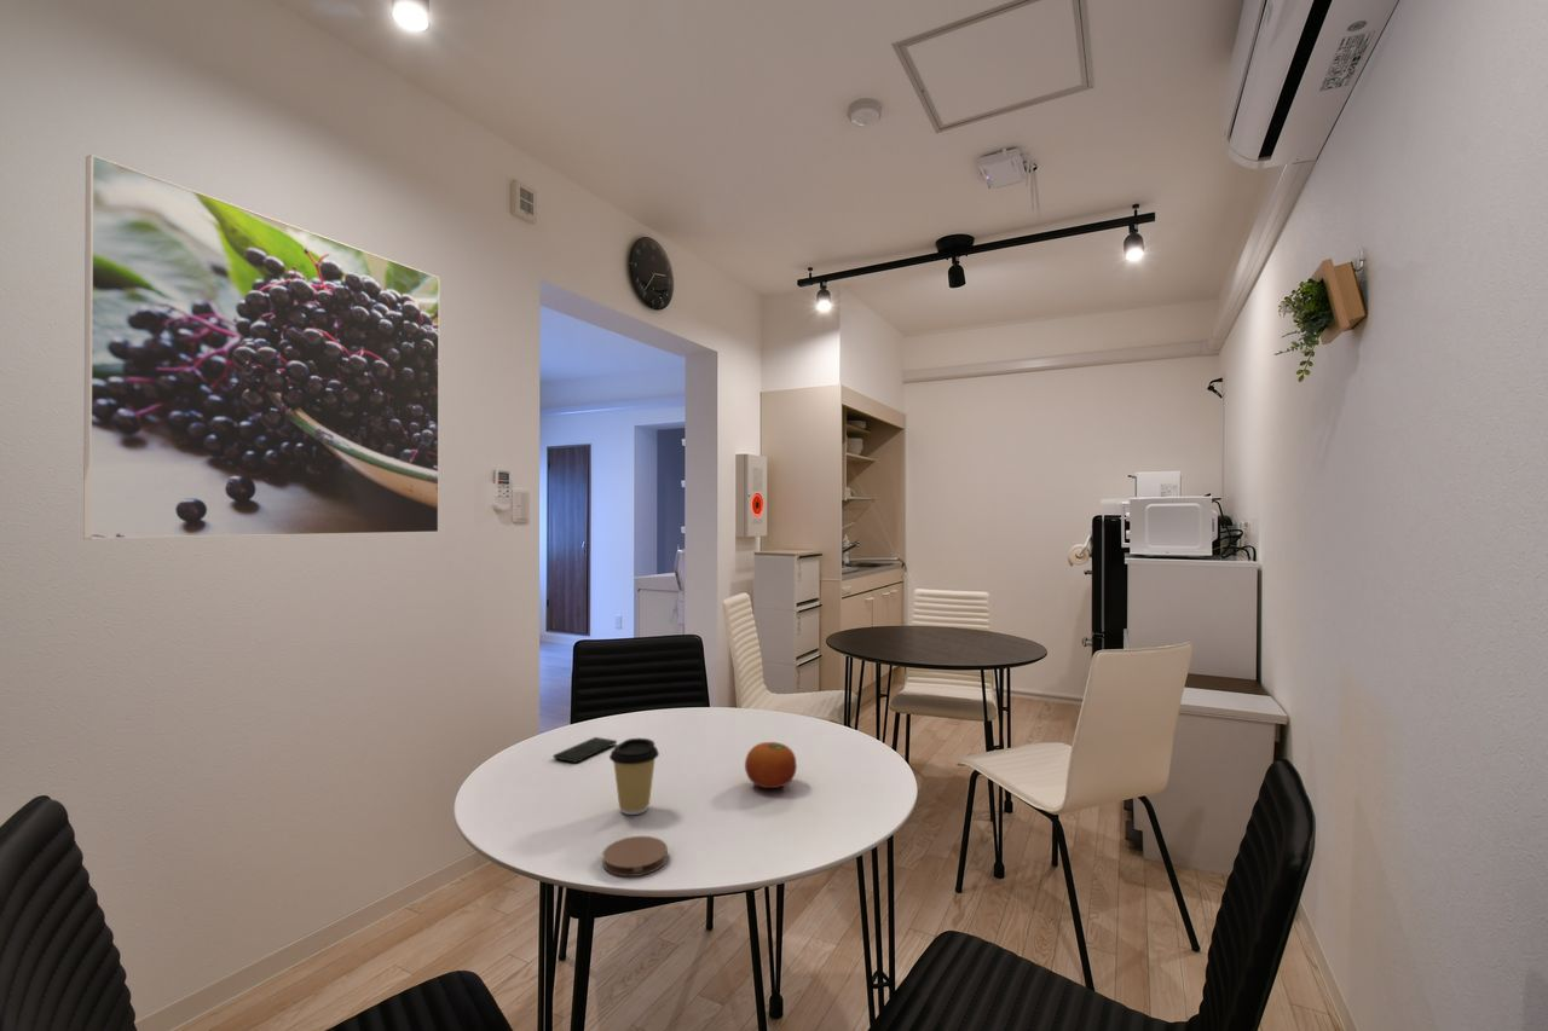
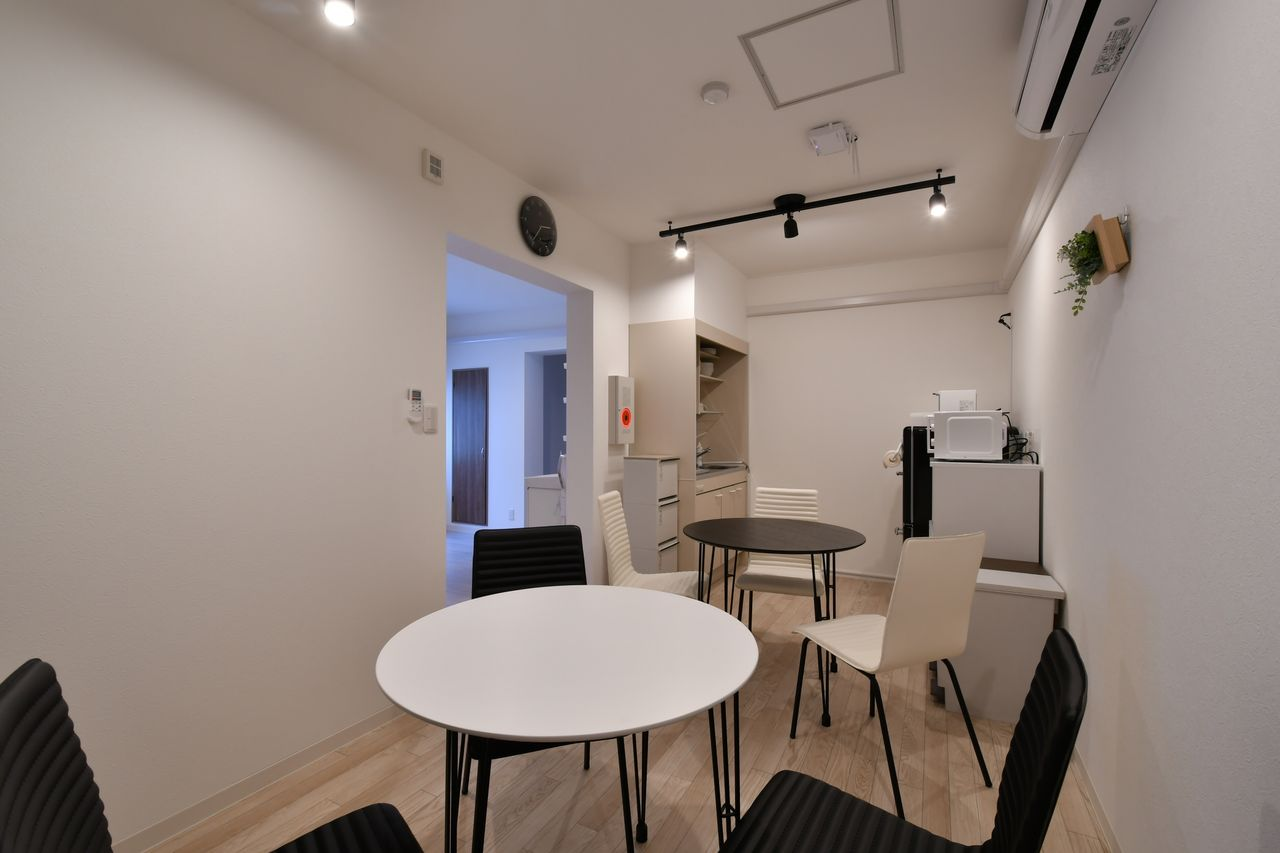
- smartphone (585, 748)
- coffee cup (634, 776)
- fruit (770, 765)
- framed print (296, 382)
- coaster (635, 855)
